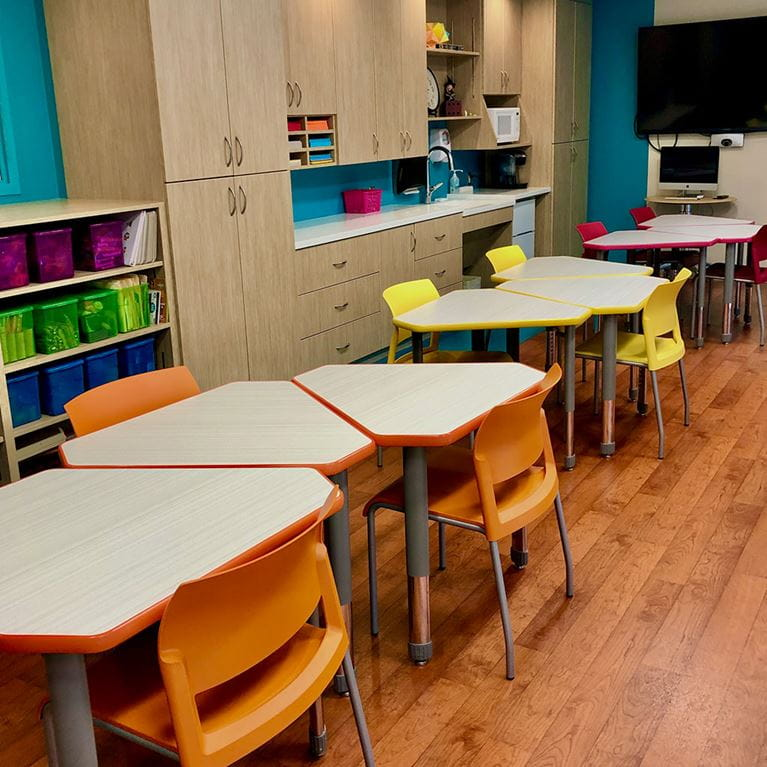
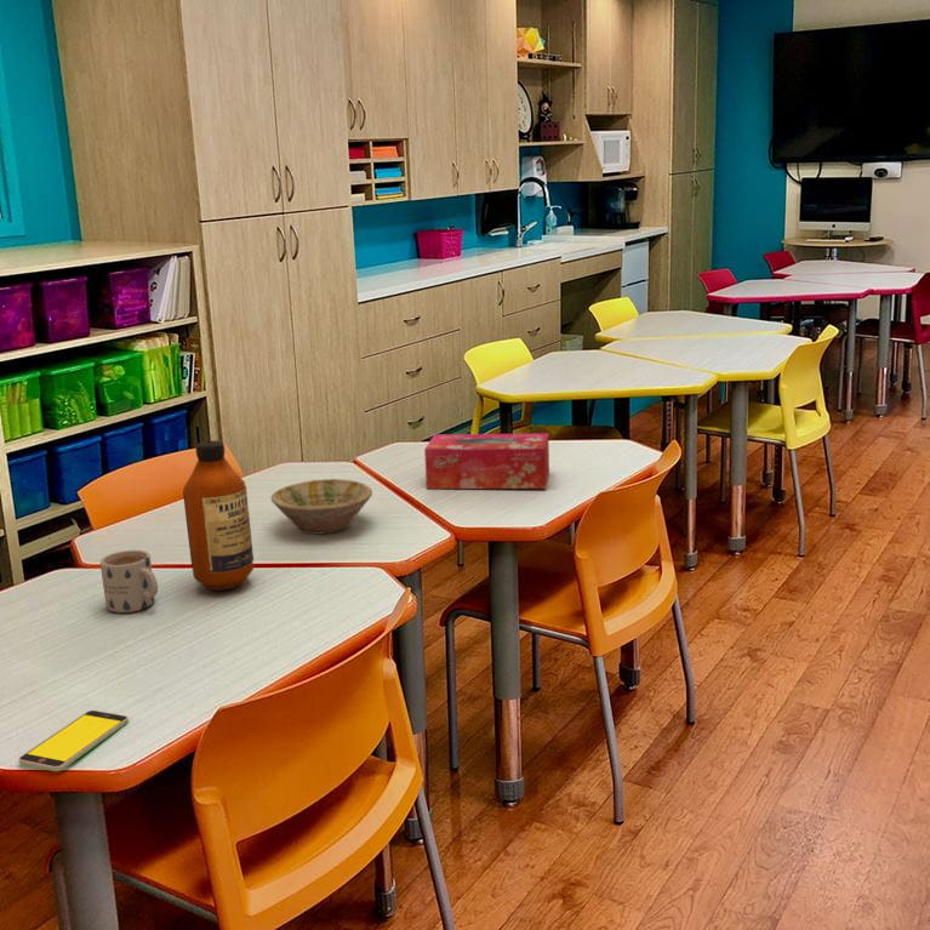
+ smartphone (75, 738)
+ bowl (323, 509)
+ bottle (217, 514)
+ tissue box (487, 460)
+ mug (133, 582)
